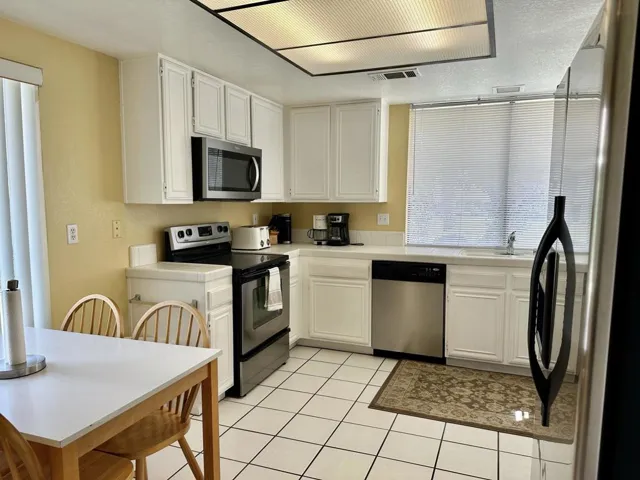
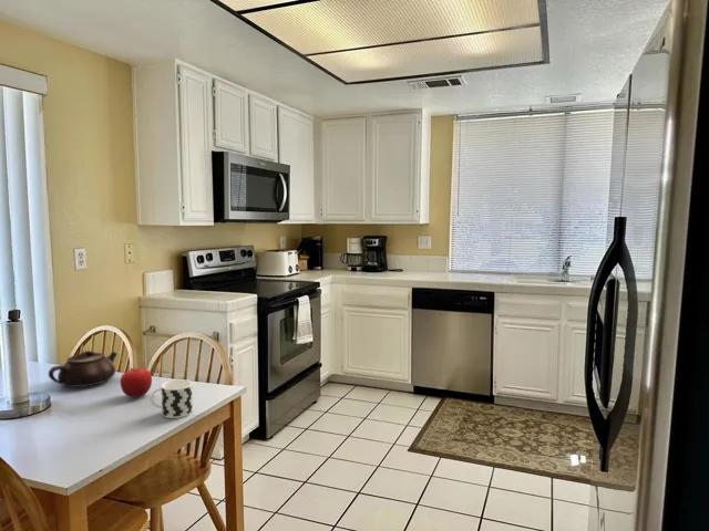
+ cup (172, 398)
+ teapot (84, 366)
+ fruit (136, 381)
